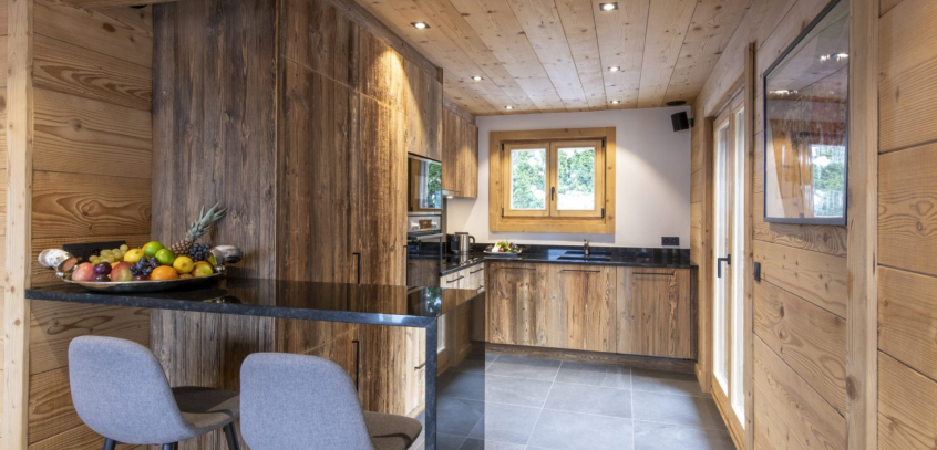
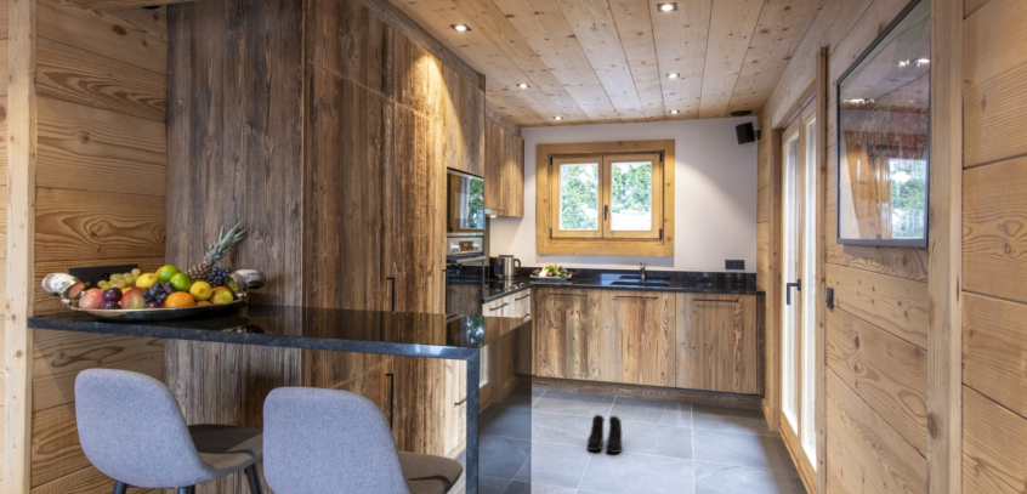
+ boots (602, 432)
